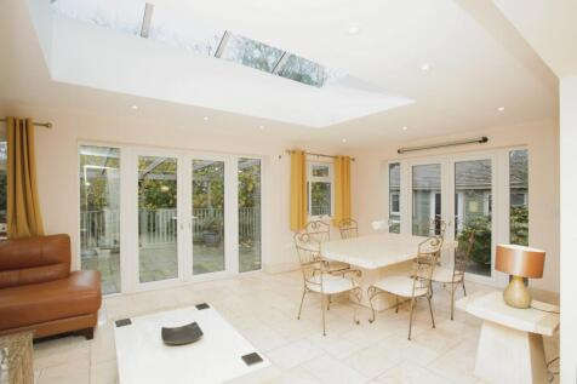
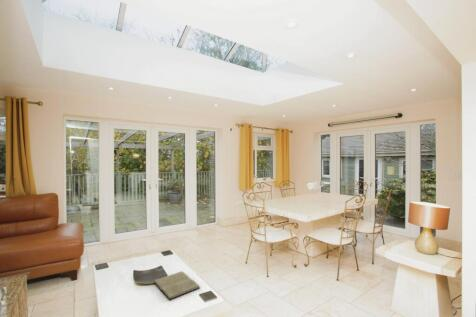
+ book (176, 283)
